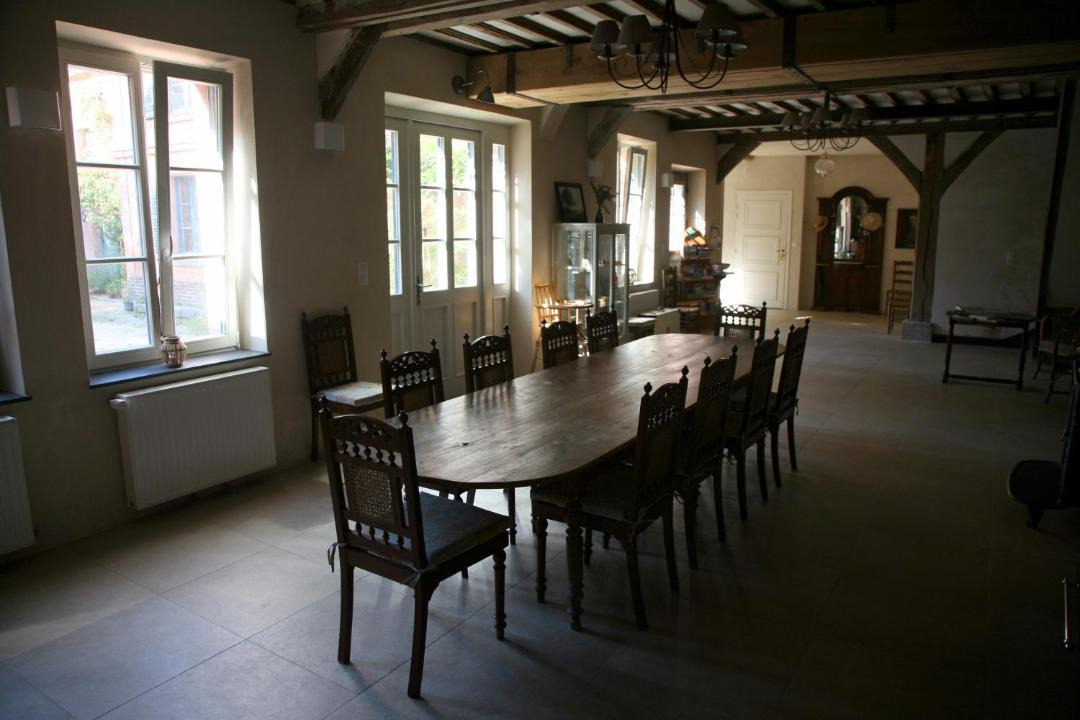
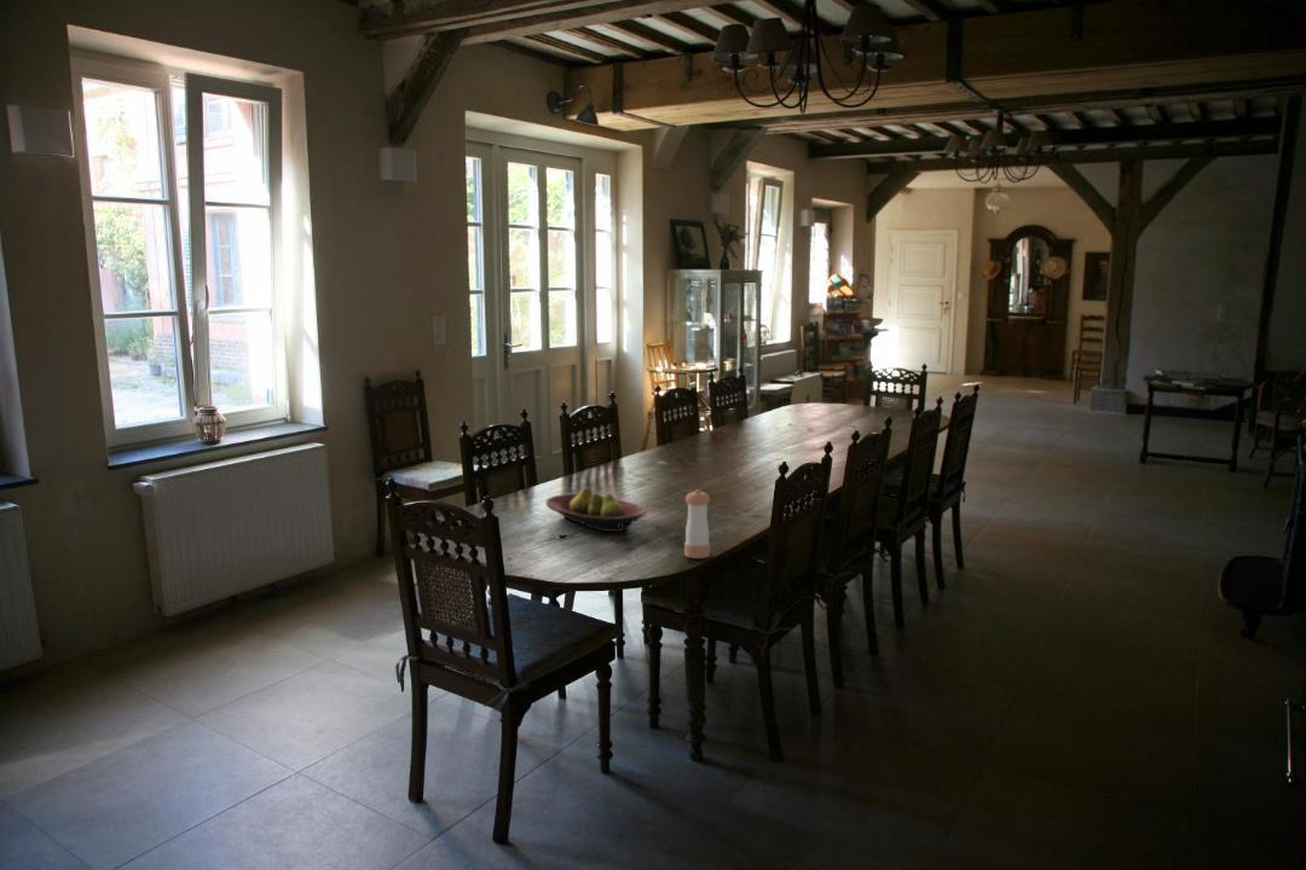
+ pepper shaker (697, 522)
+ fruit bowl (595, 506)
